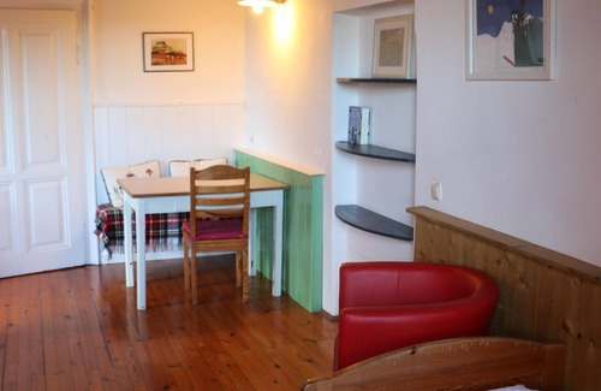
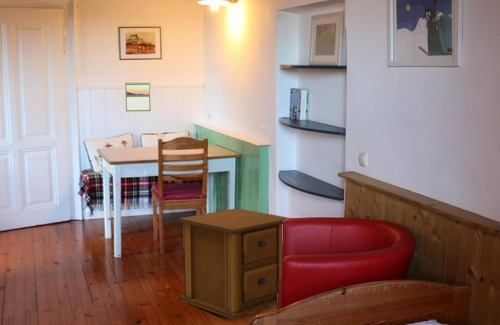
+ side table (235, 259)
+ calendar (138, 96)
